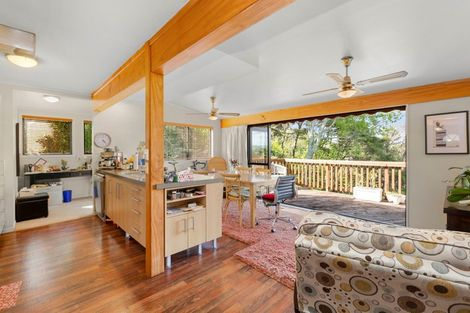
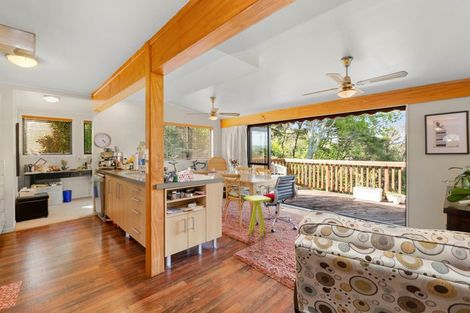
+ side table (258, 215)
